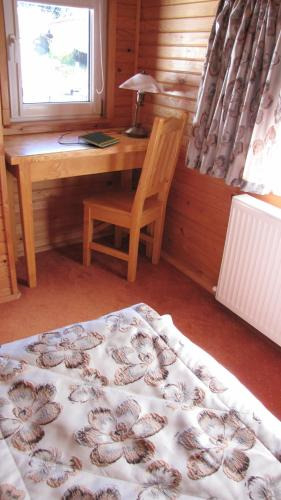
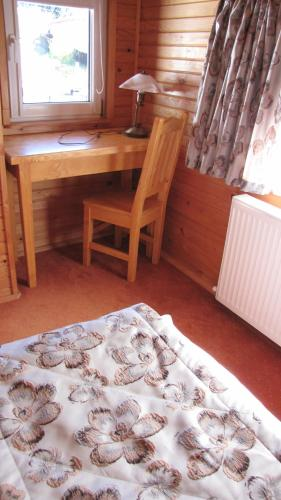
- notepad (99, 139)
